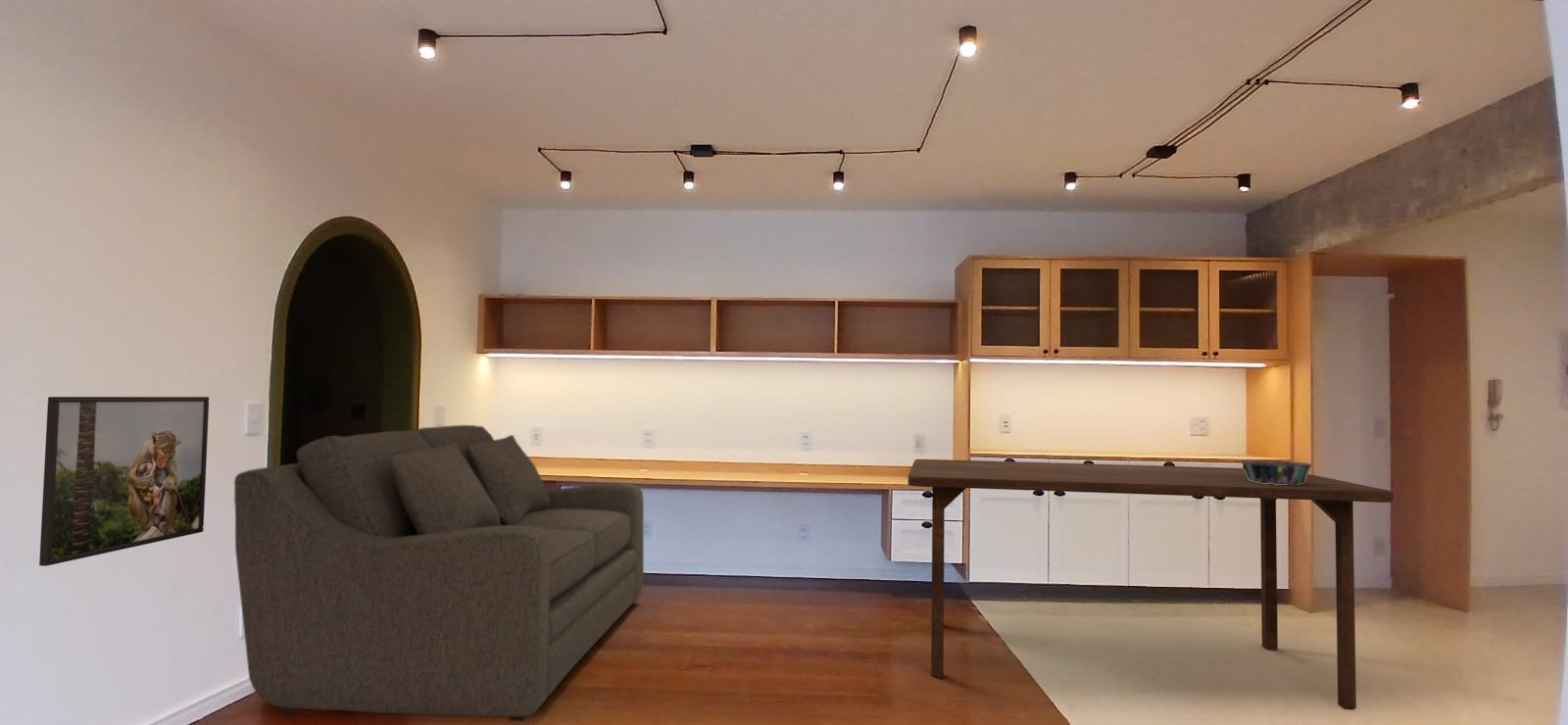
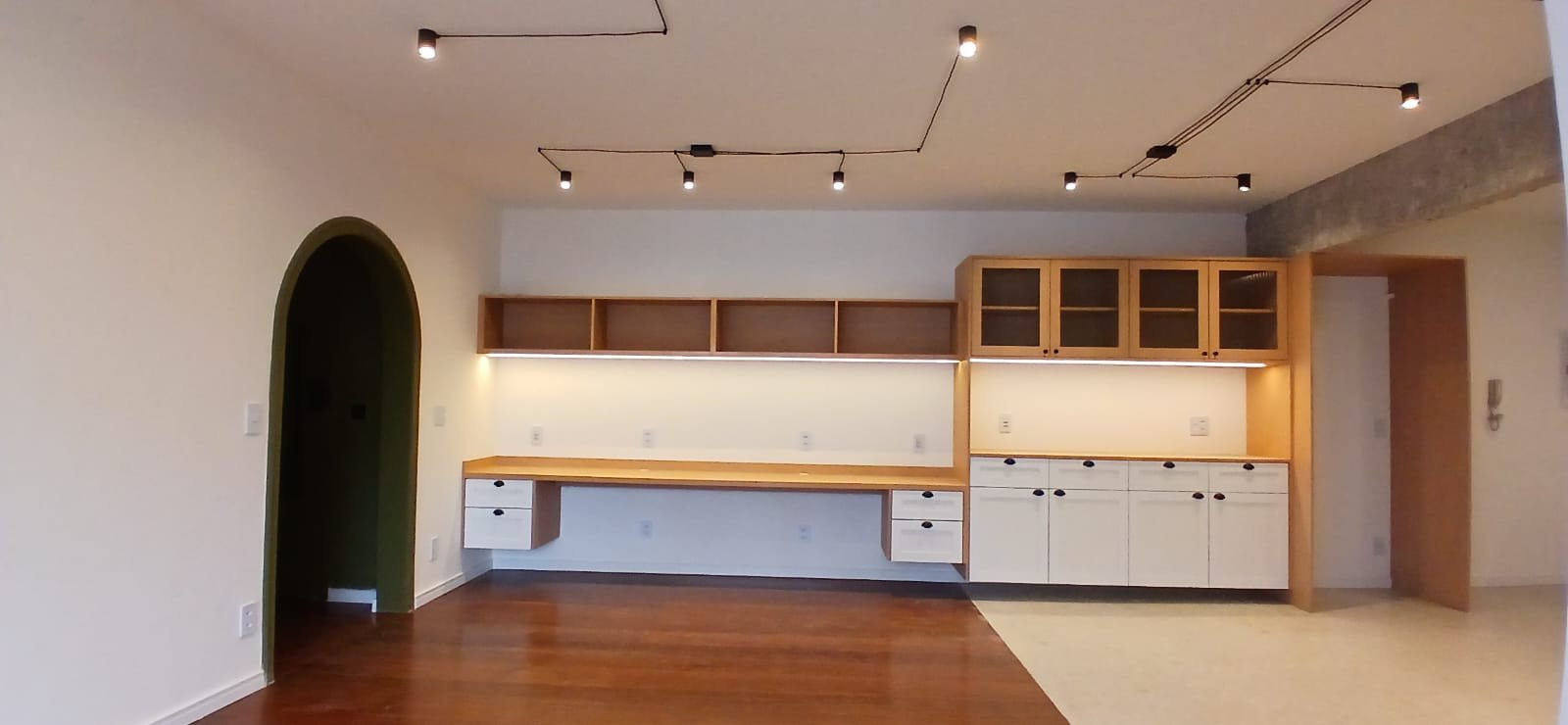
- sofa (483, 538)
- decorative bowl (1276, 471)
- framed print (133, 471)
- dining table (1116, 493)
